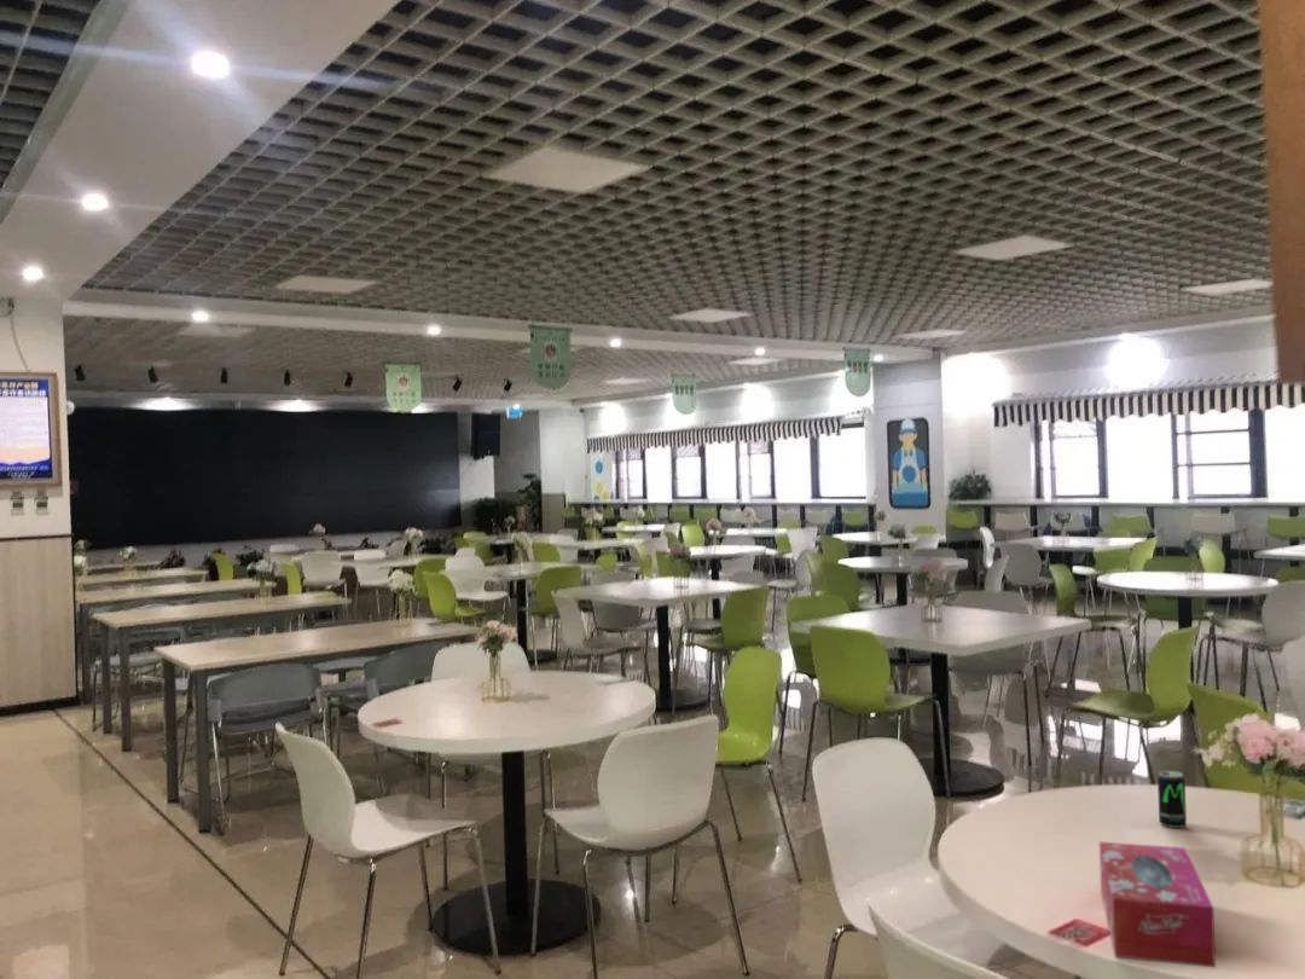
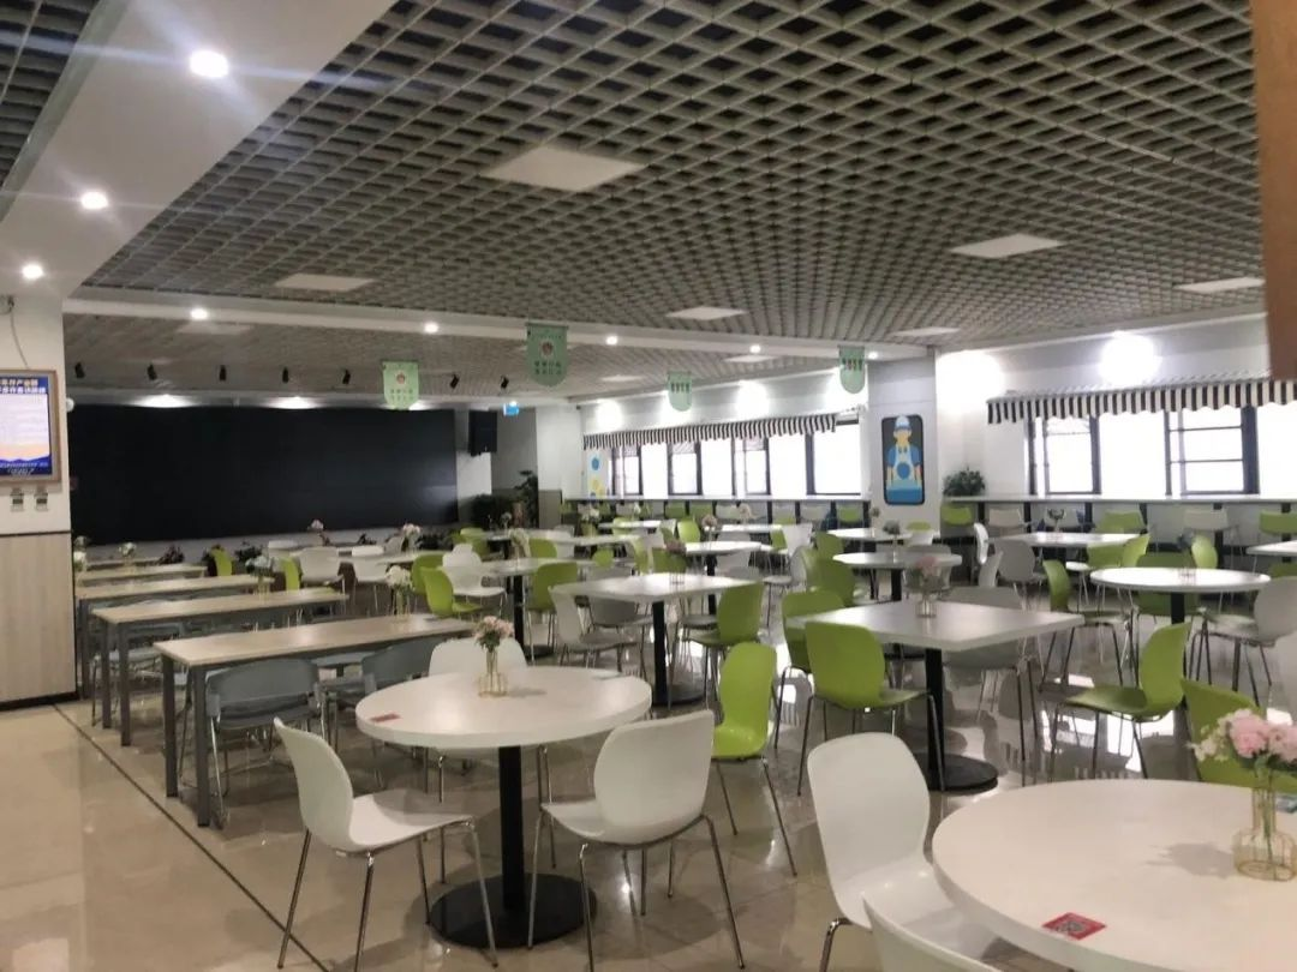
- beverage can (1171, 798)
- tissue box (1152, 898)
